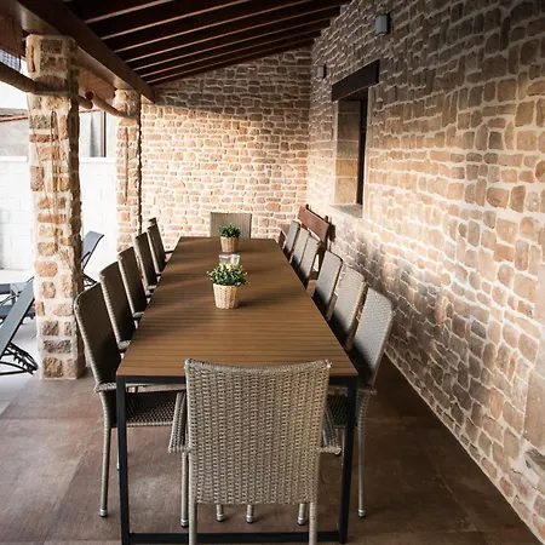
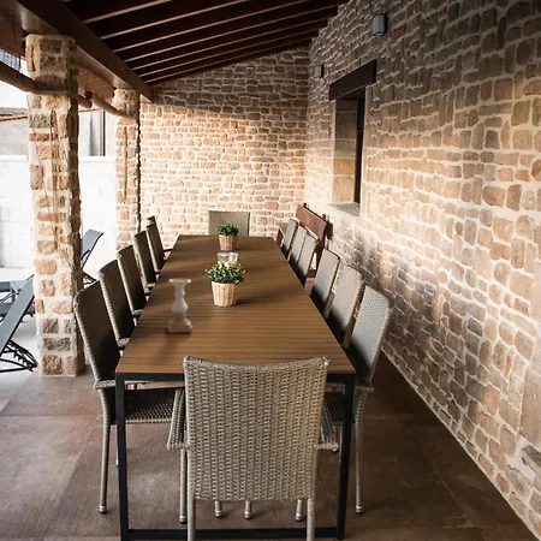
+ candle holder (179, 304)
